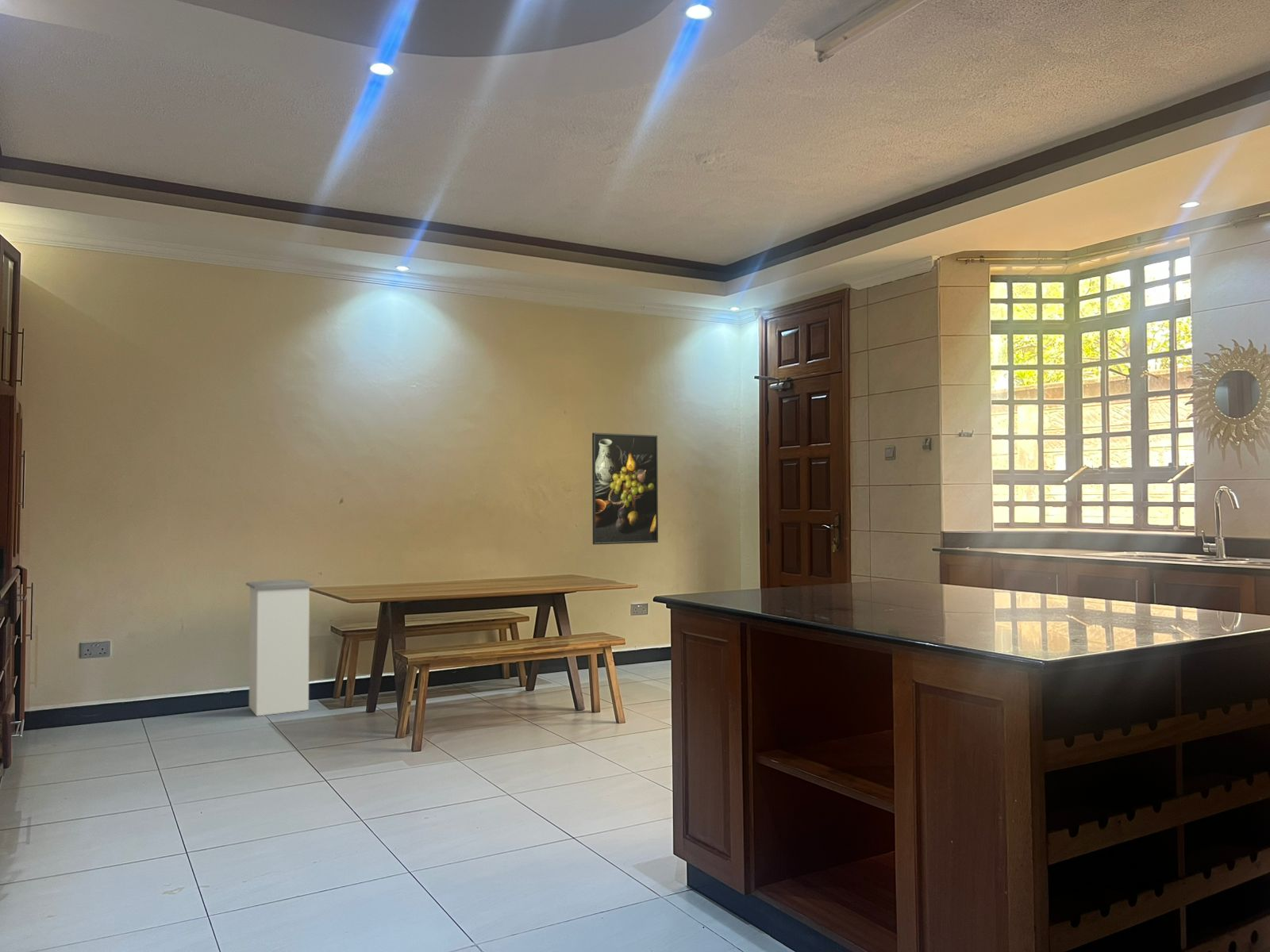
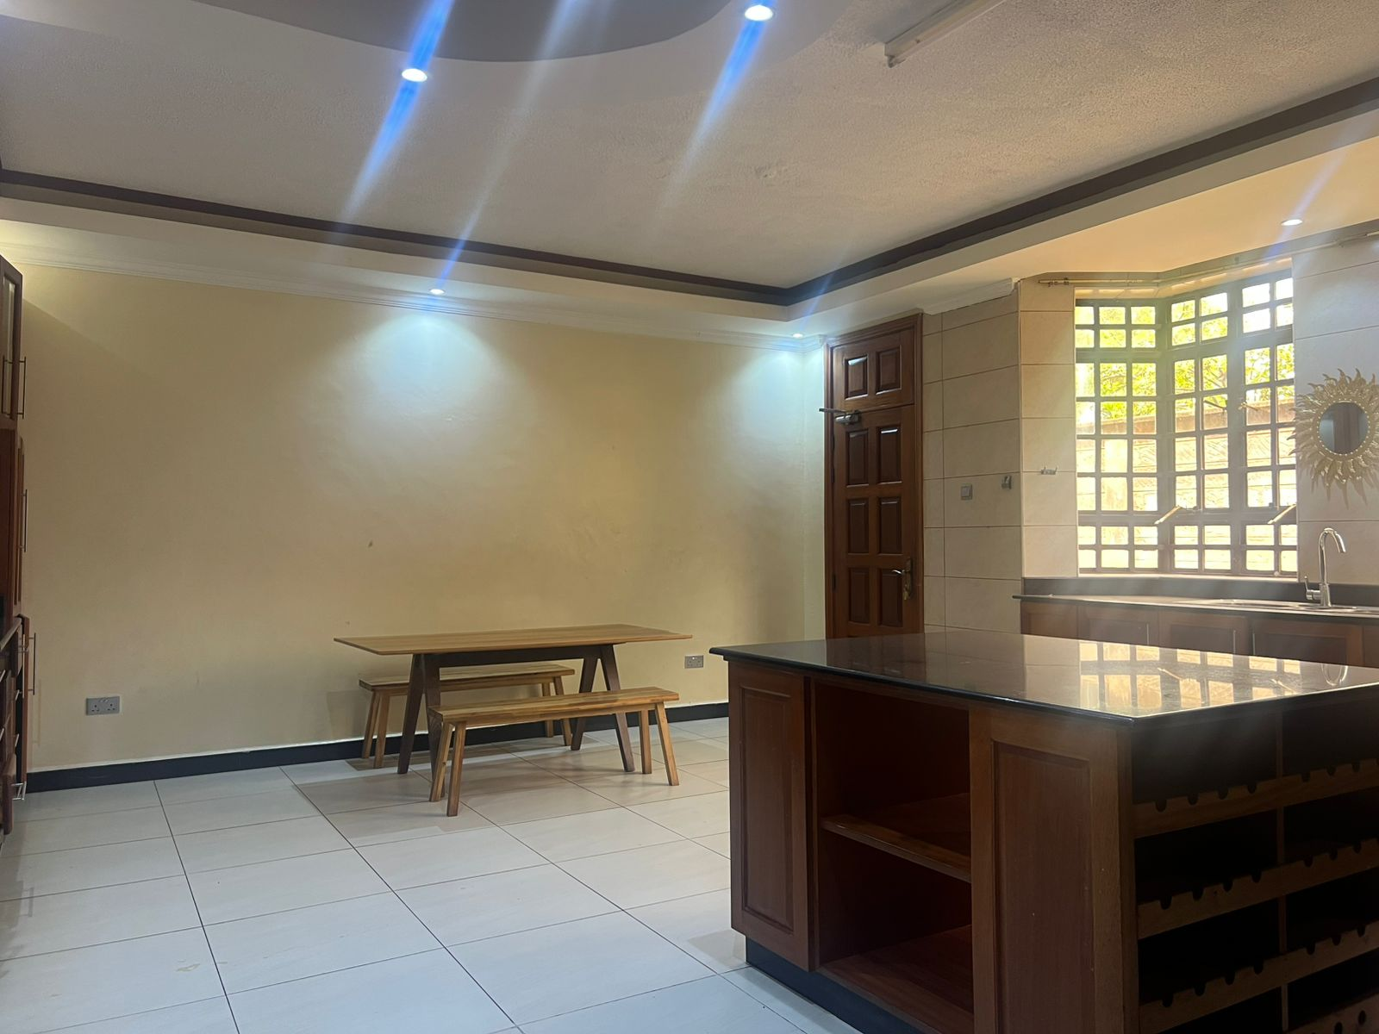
- trash can (279, 644)
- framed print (625, 489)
